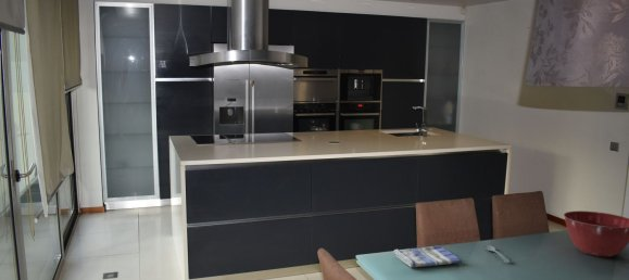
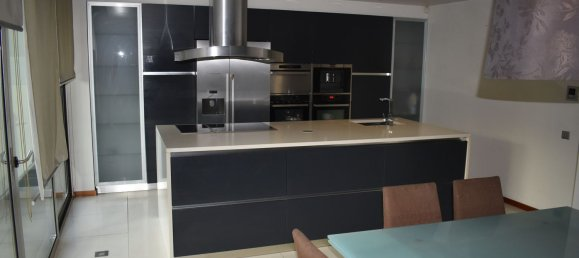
- dish towel (426, 255)
- spoon (498, 253)
- mixing bowl (597, 234)
